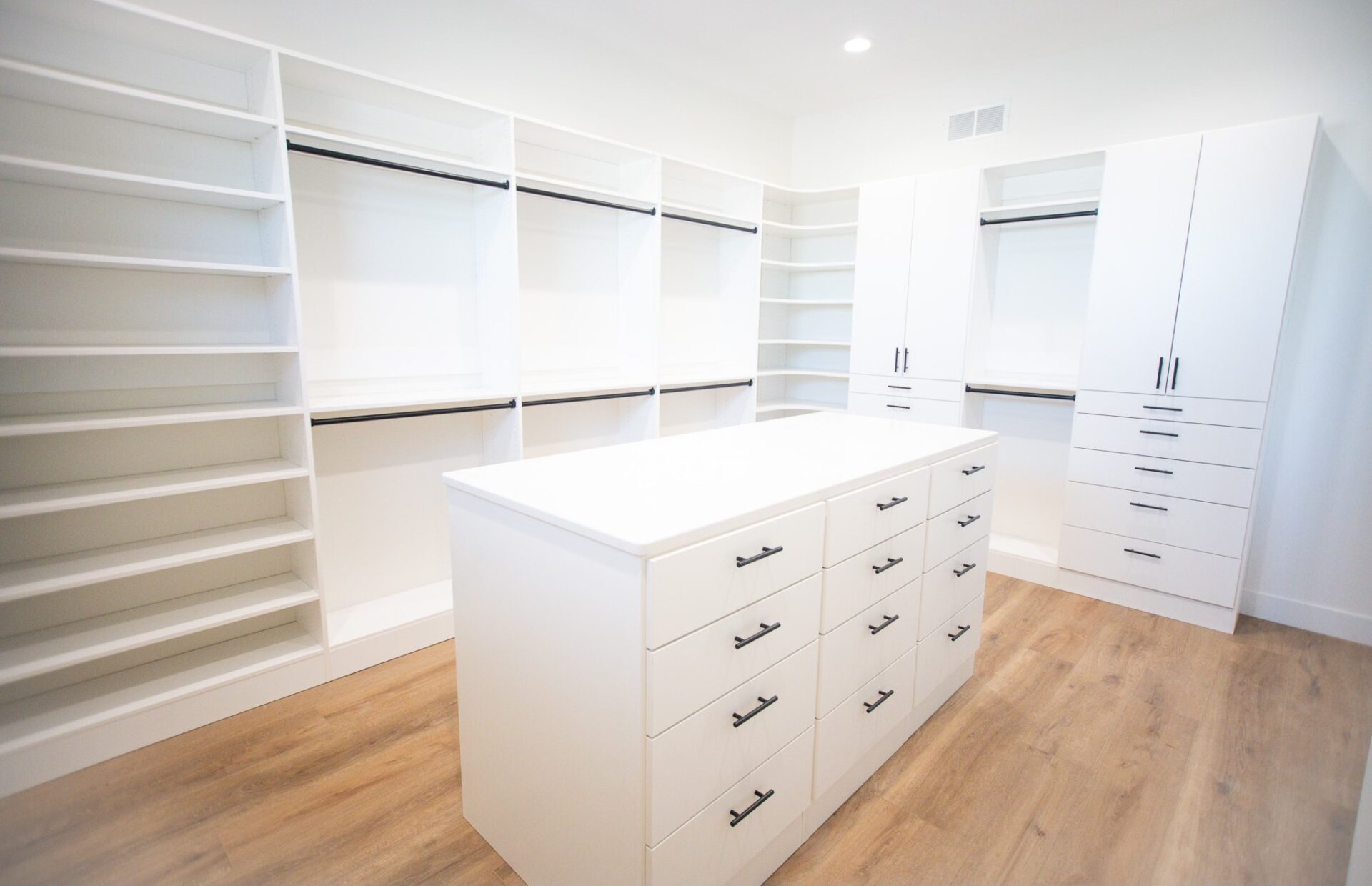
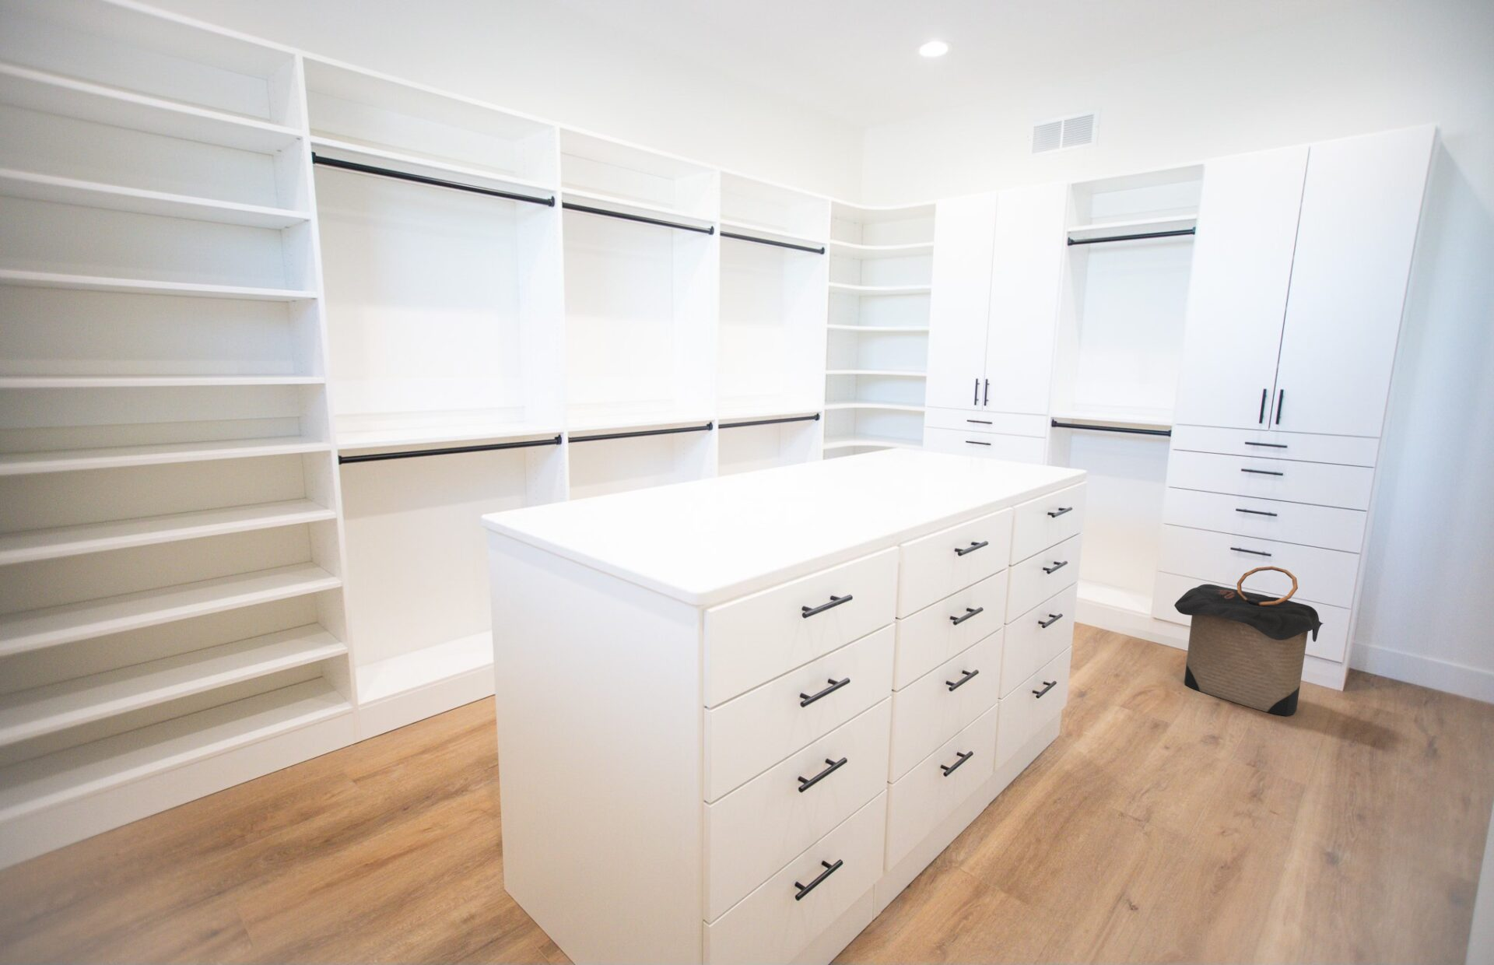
+ laundry hamper (1242, 632)
